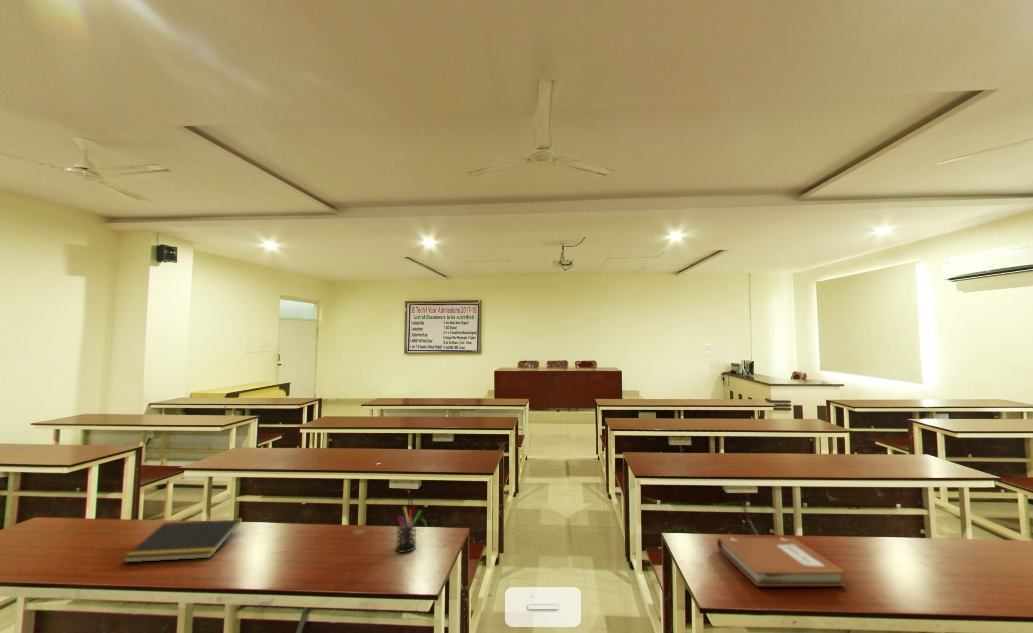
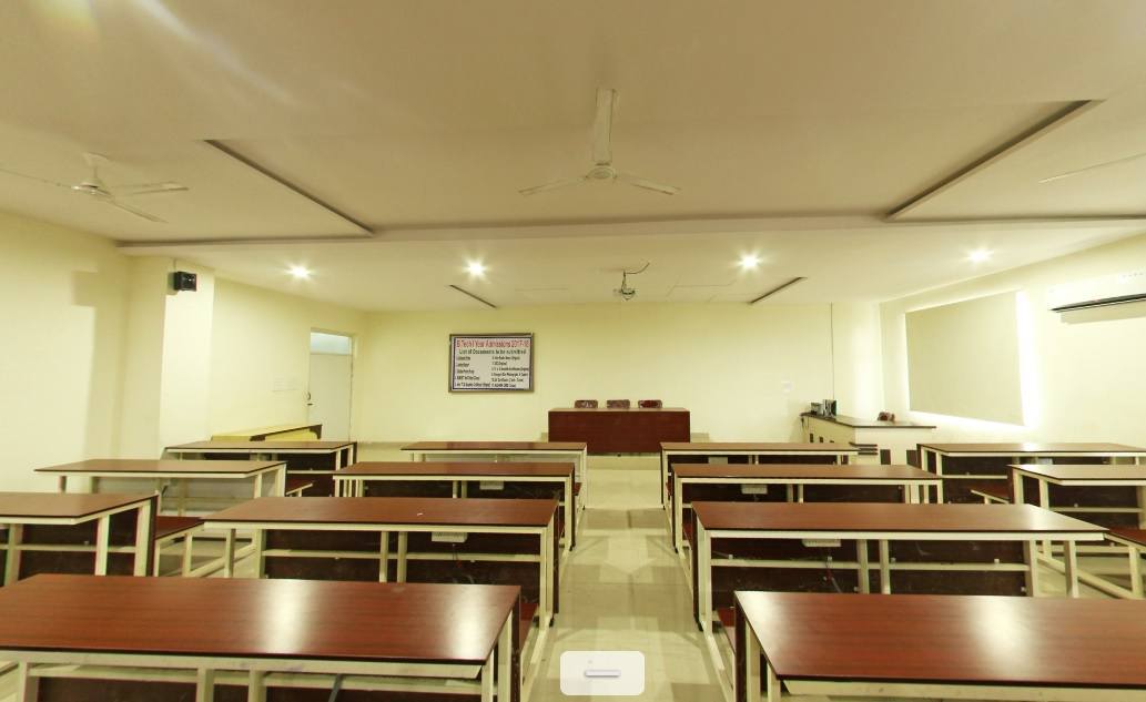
- pen holder (409, 527)
- notebook (778, 558)
- notepad (186, 539)
